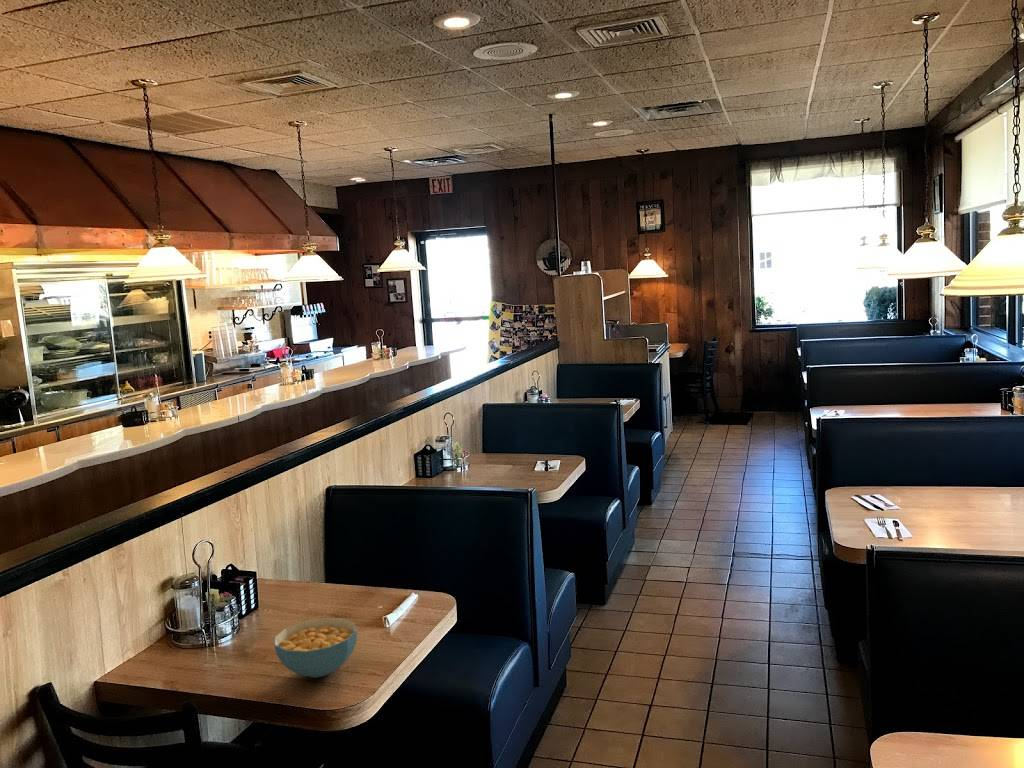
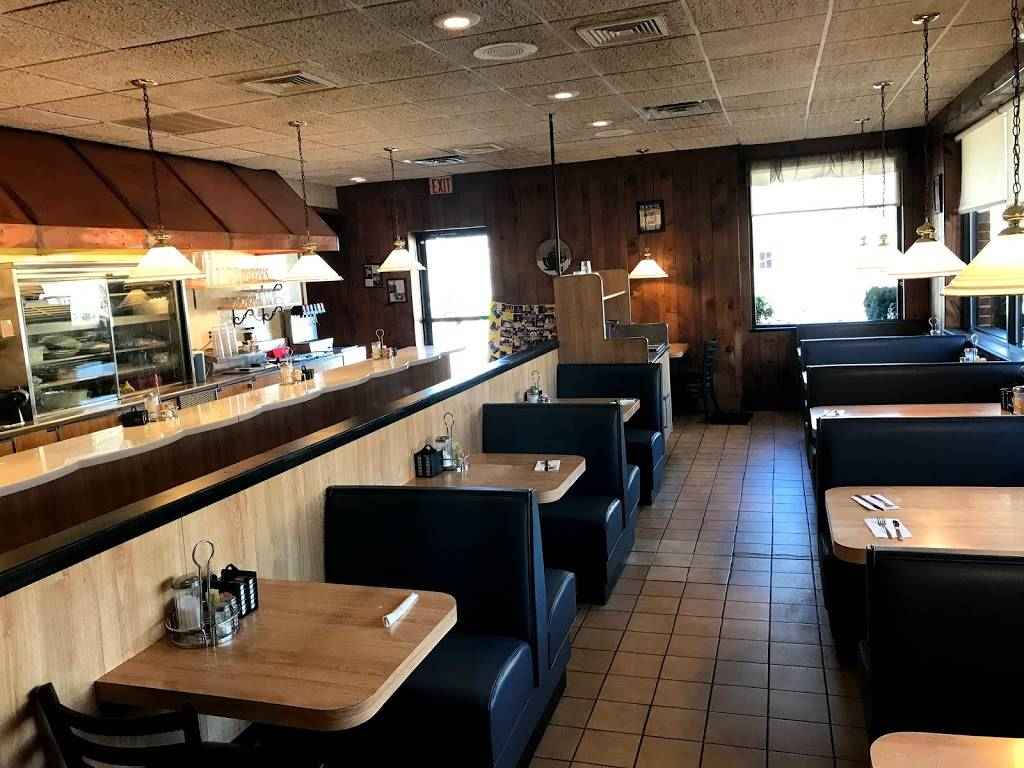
- cereal bowl (317, 652)
